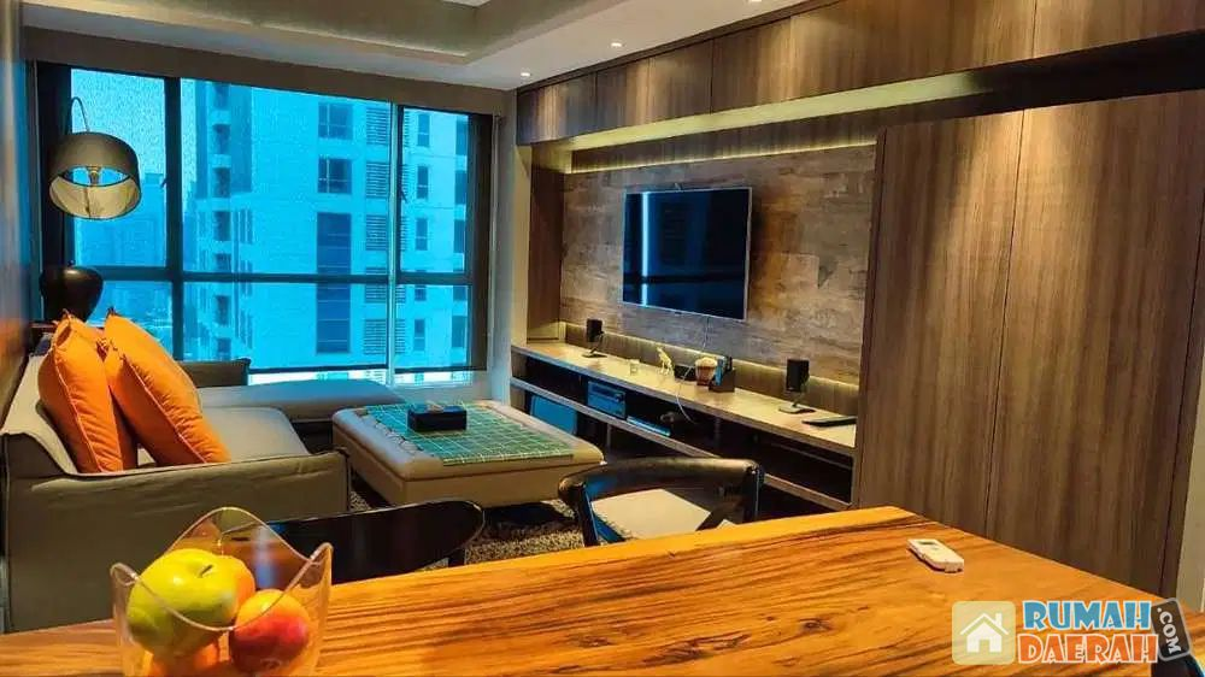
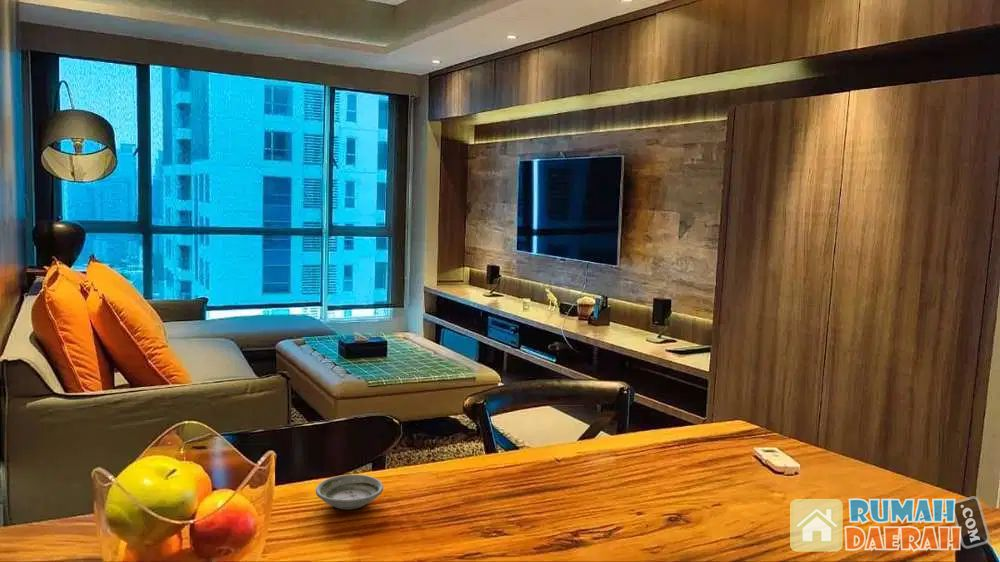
+ saucer (349, 494)
